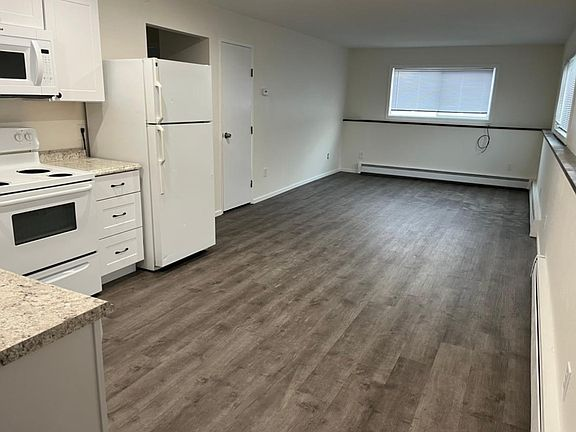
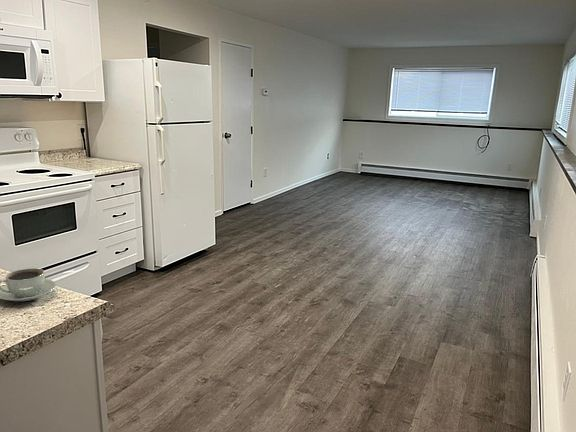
+ coffee cup (26, 285)
